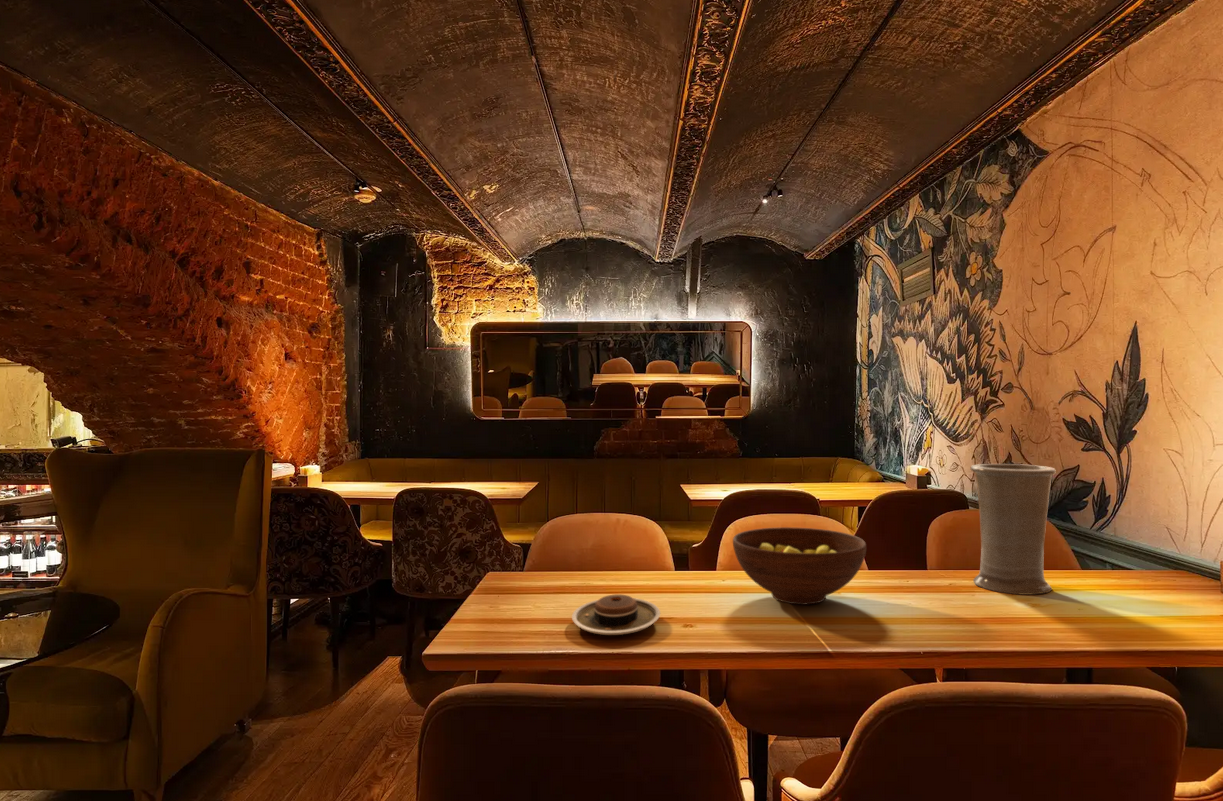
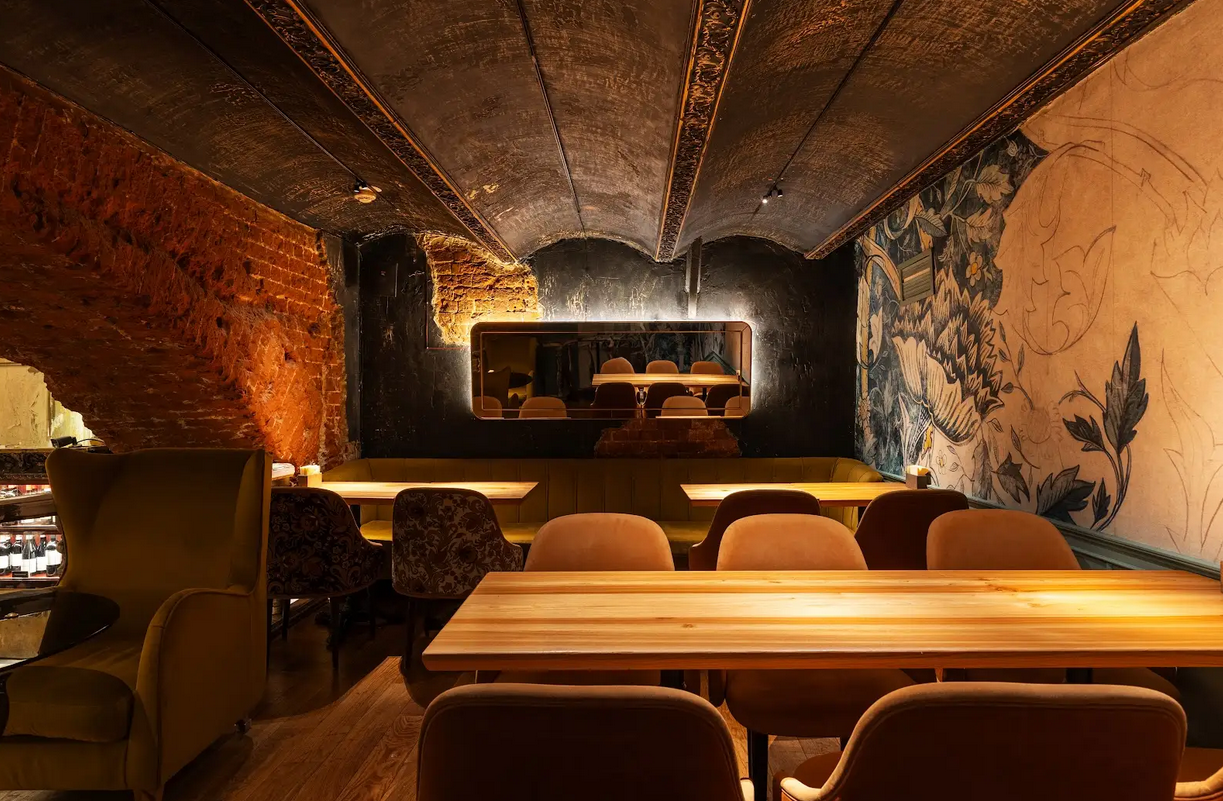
- plate (616, 611)
- vase (1012, 526)
- fruit bowl (798, 569)
